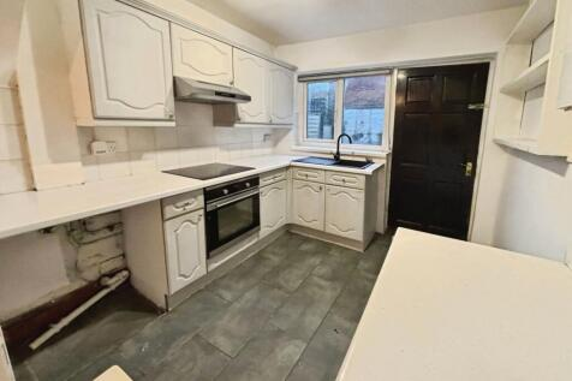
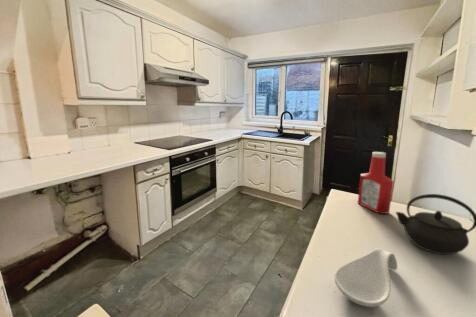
+ soap bottle (375, 180)
+ kettle (432, 220)
+ spoon rest (371, 272)
